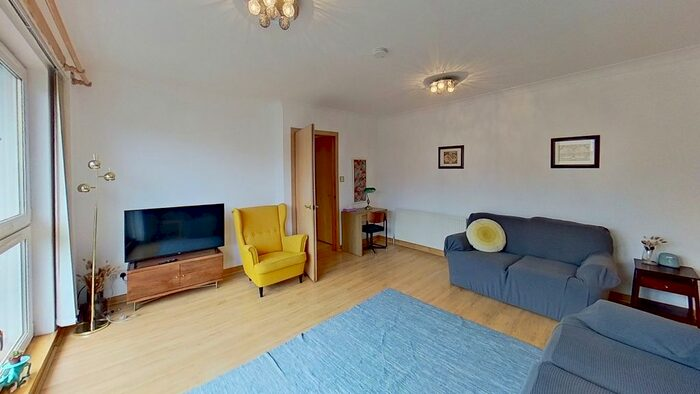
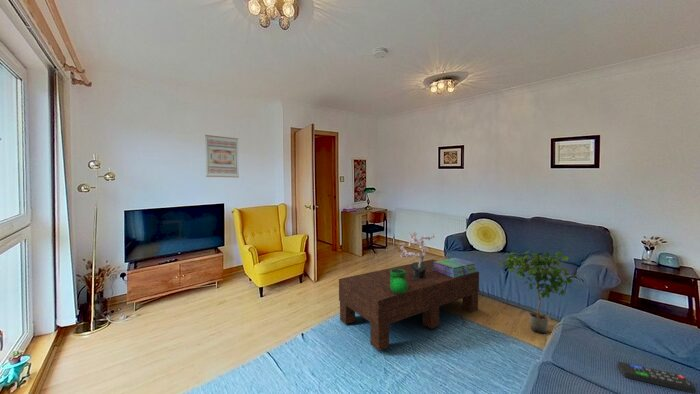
+ stack of books (454, 266)
+ coffee table (411, 295)
+ decorative container (397, 279)
+ remote control (653, 375)
+ wall art (222, 157)
+ potted plant (412, 252)
+ potted plant (537, 290)
